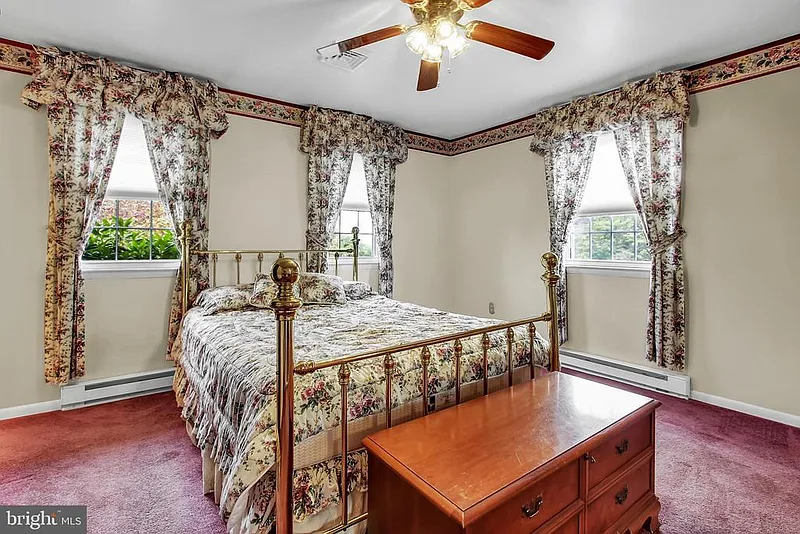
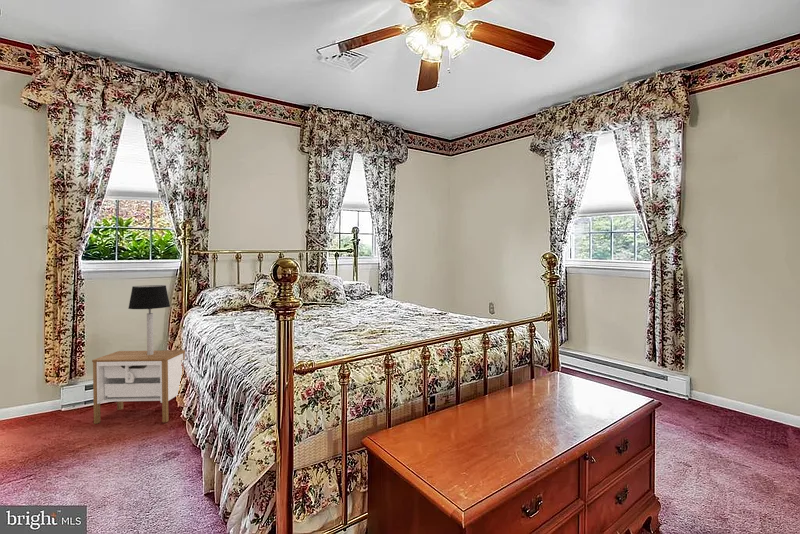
+ table lamp (149, 320)
+ nightstand (142, 384)
